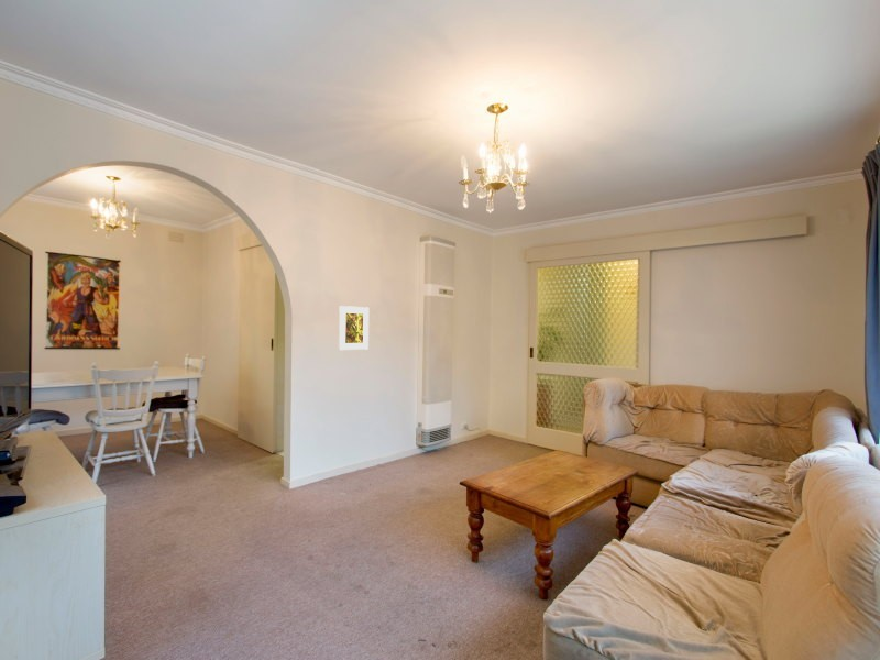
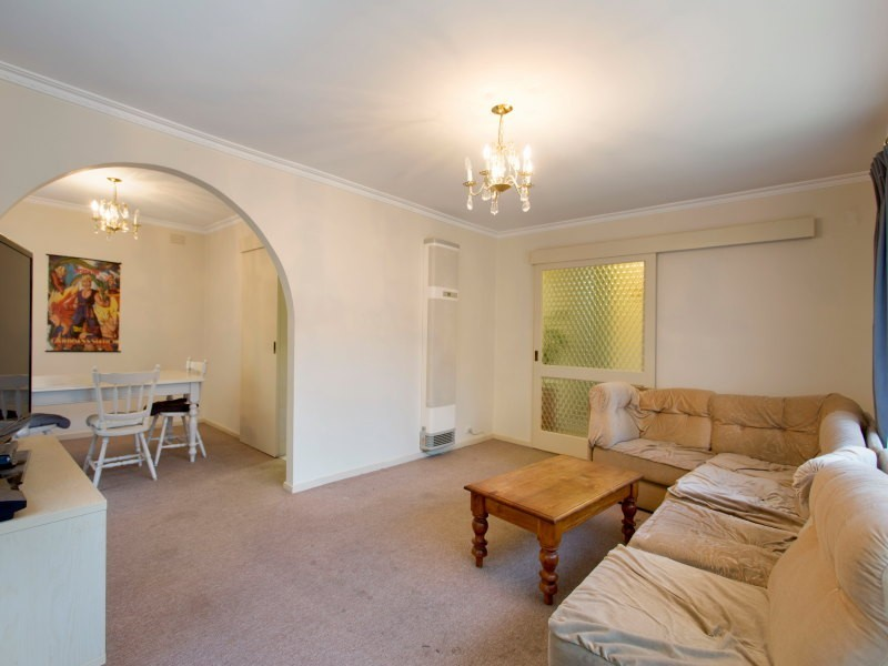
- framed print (354, 328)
